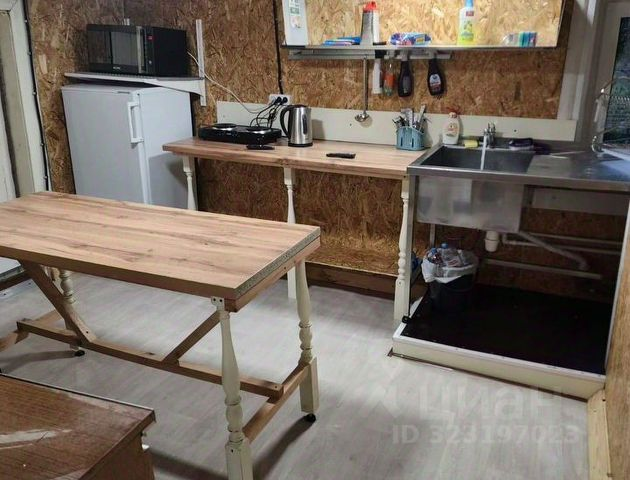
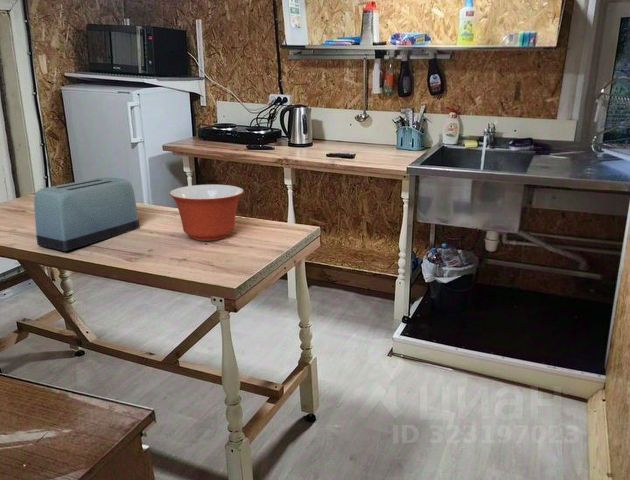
+ toaster (89, 210)
+ mixing bowl (208, 213)
